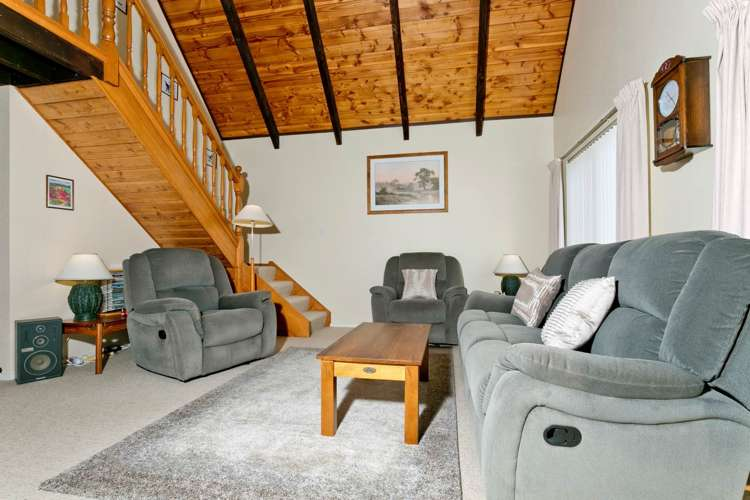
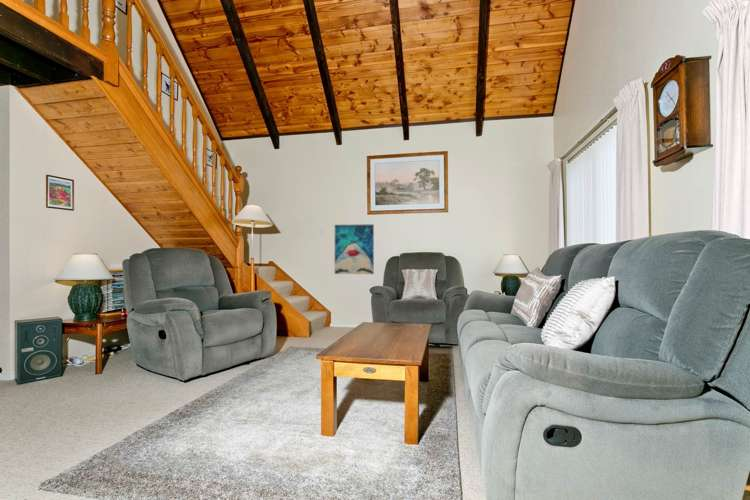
+ wall art (354, 249)
